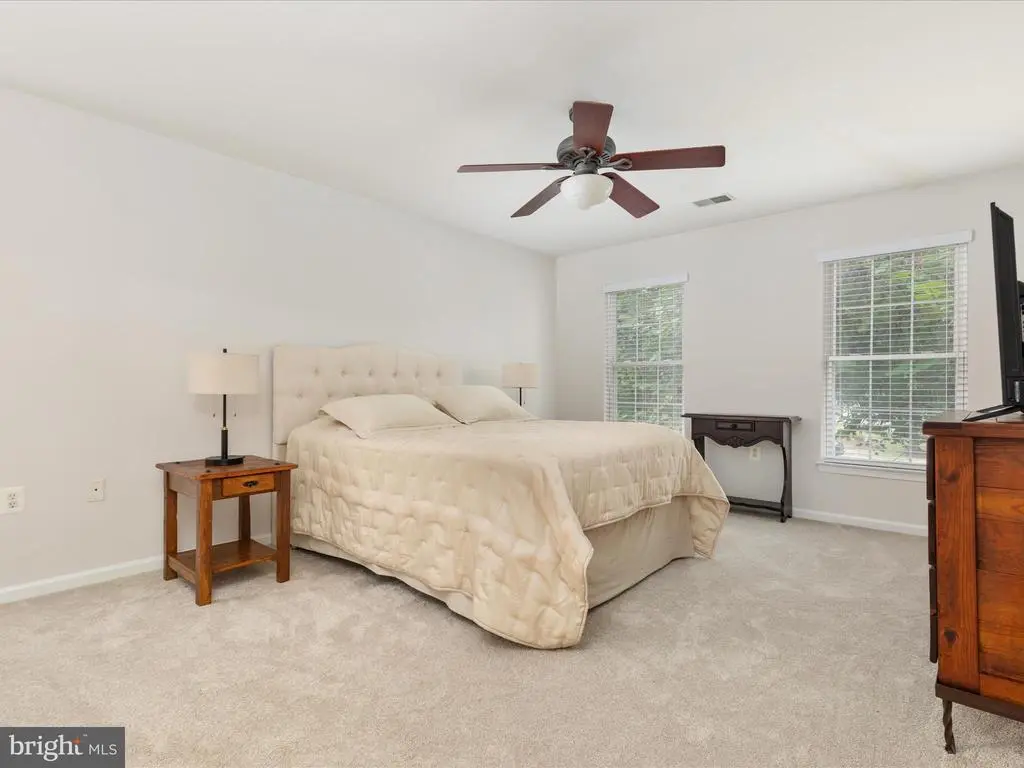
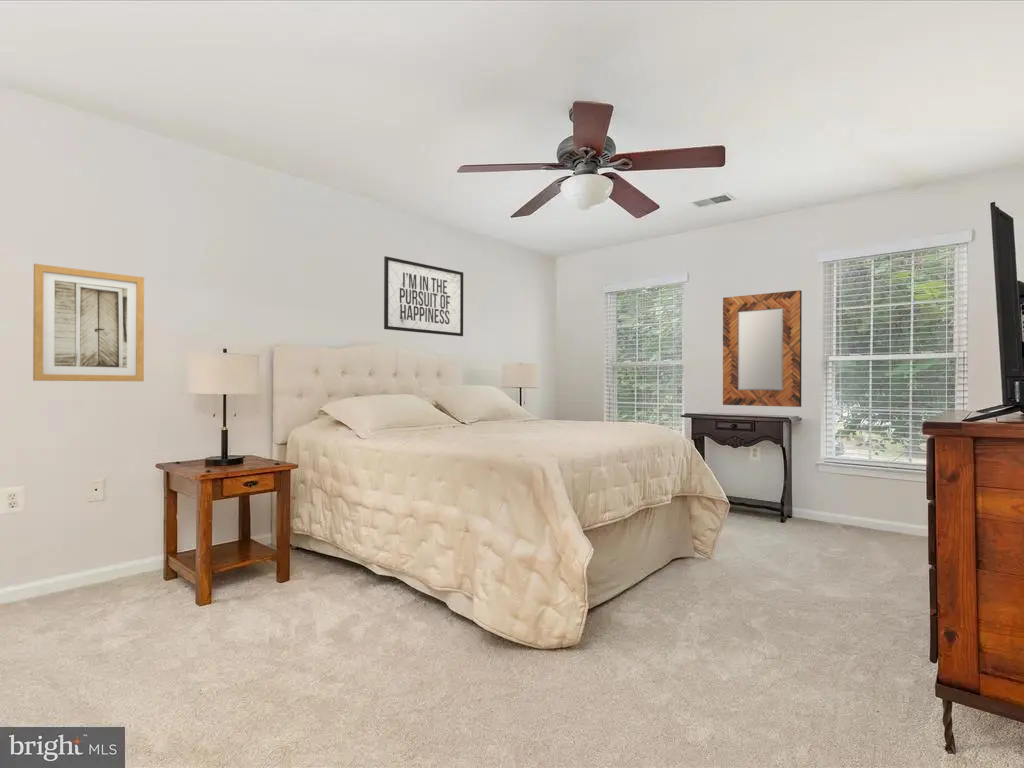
+ home mirror (760, 350)
+ wall art (91, 326)
+ mirror (426, 298)
